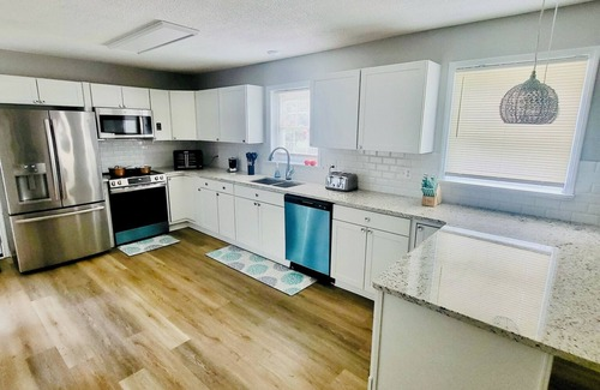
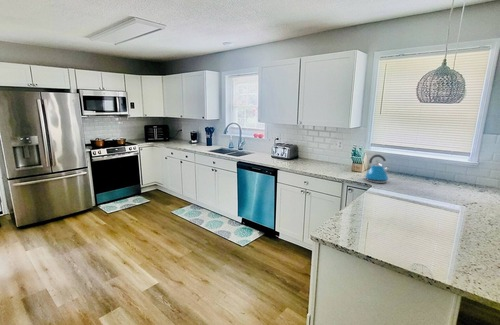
+ kettle (376, 167)
